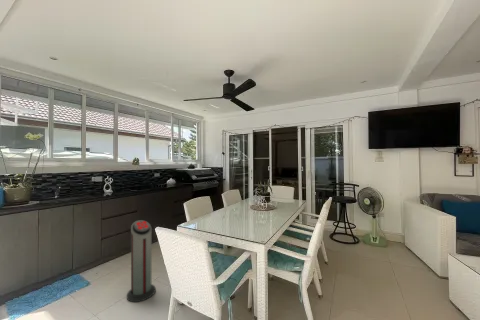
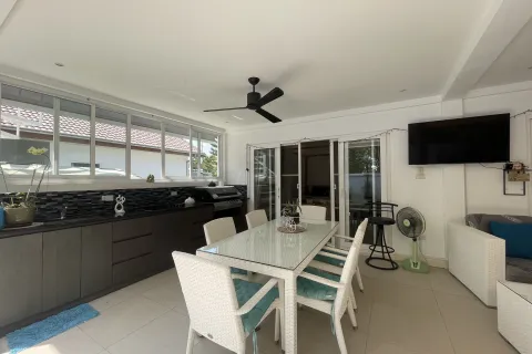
- air purifier (141, 257)
